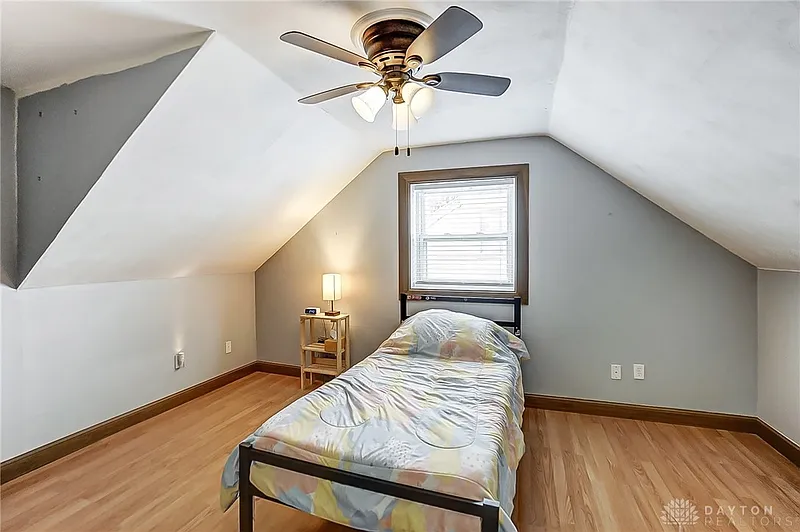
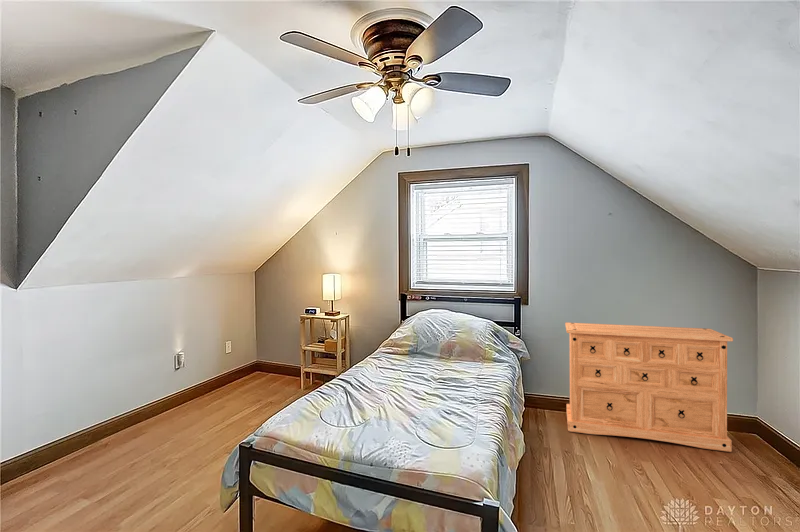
+ dresser (639, 379)
